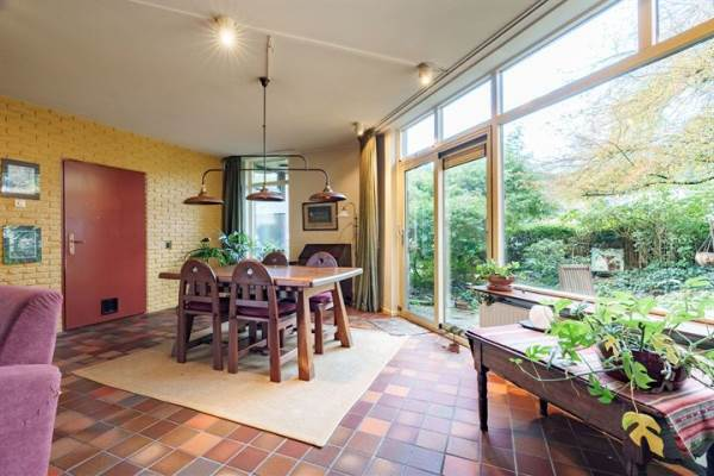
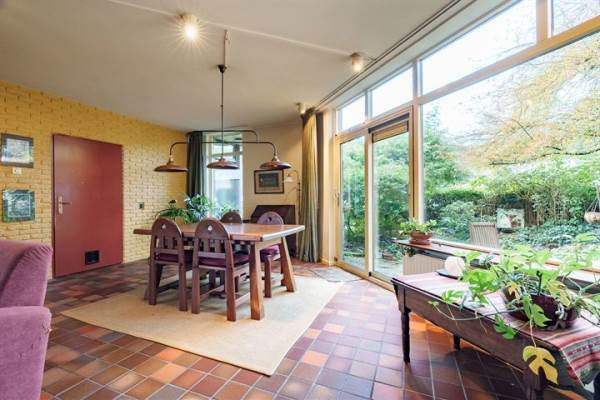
- potted plant (453, 337)
